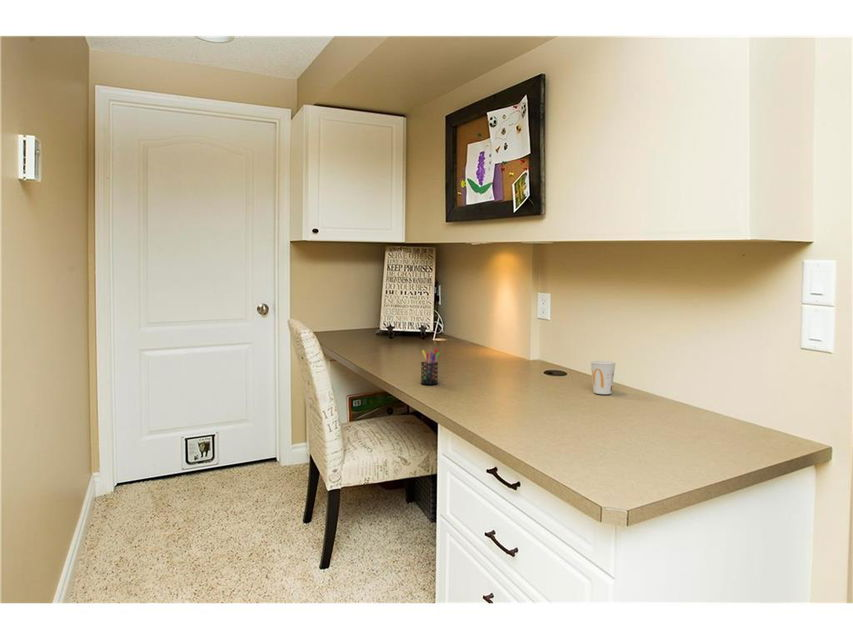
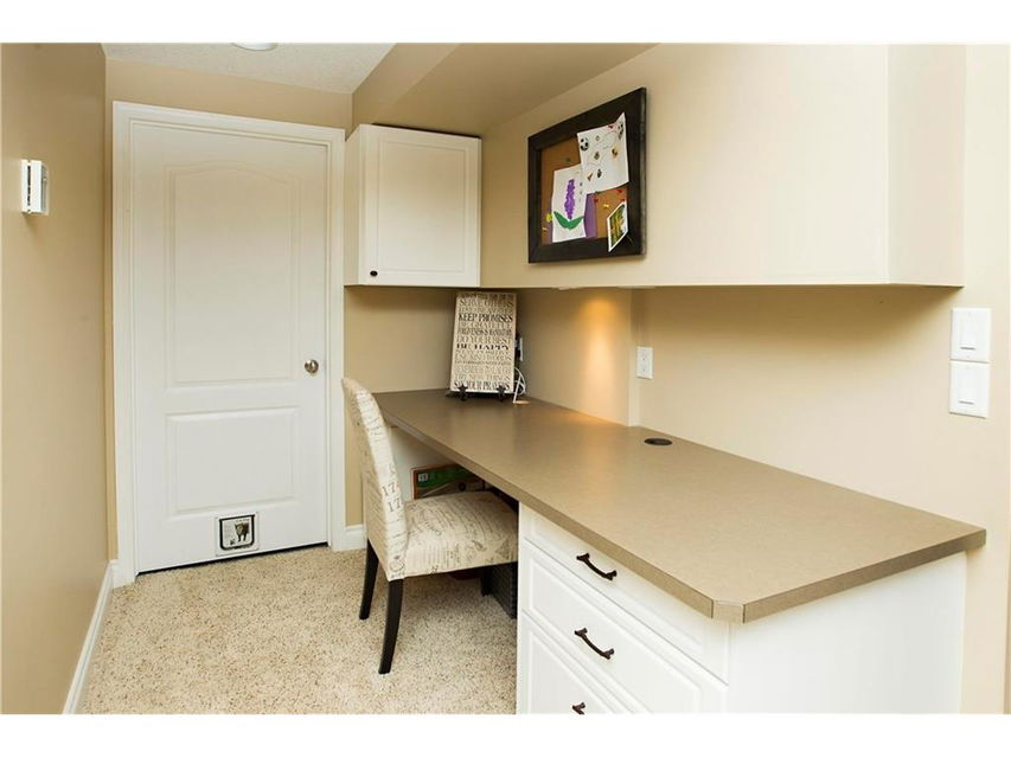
- cup (602, 377)
- pen holder (431, 365)
